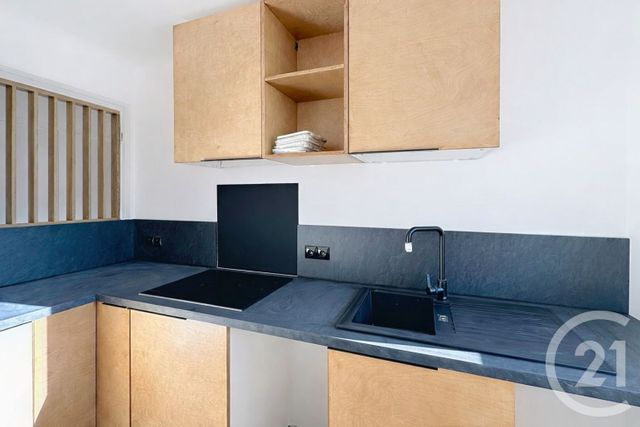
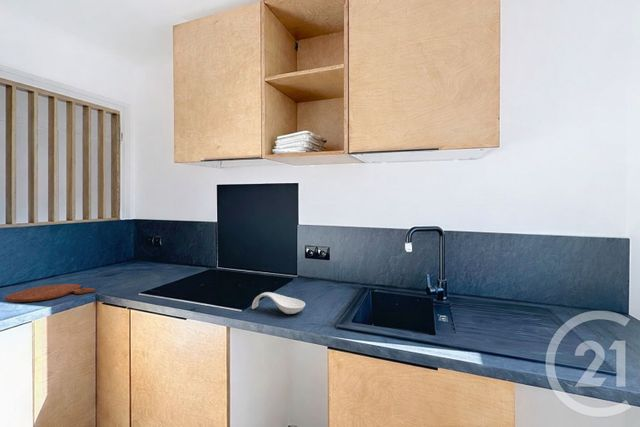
+ cutting board (56, 291)
+ spoon rest (278, 302)
